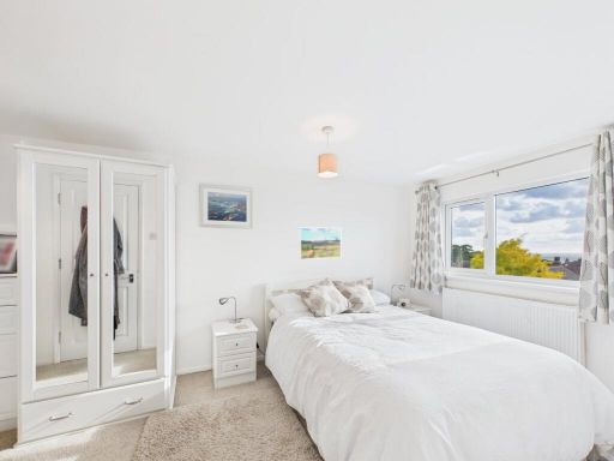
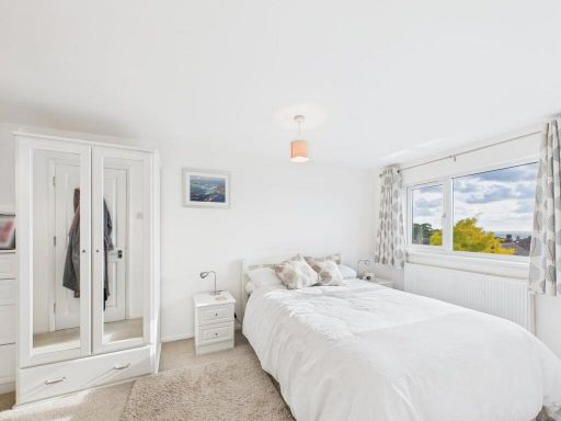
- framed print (320, 243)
